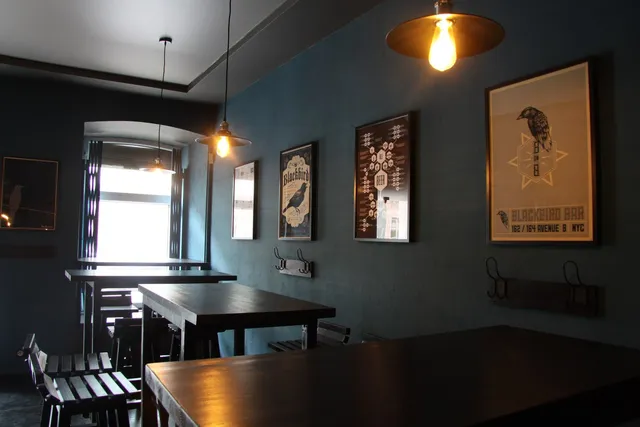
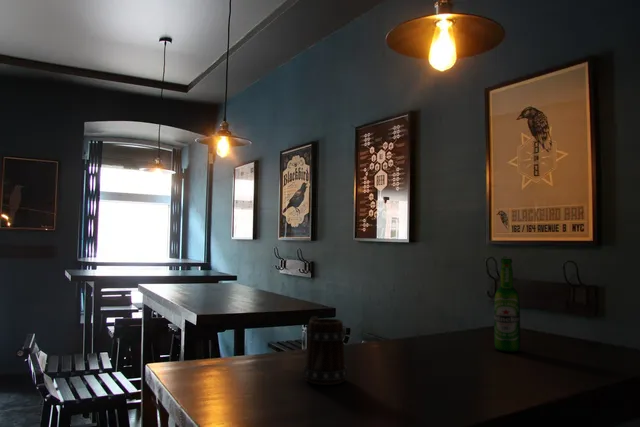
+ beer mug (321, 347)
+ beer bottle (506, 303)
